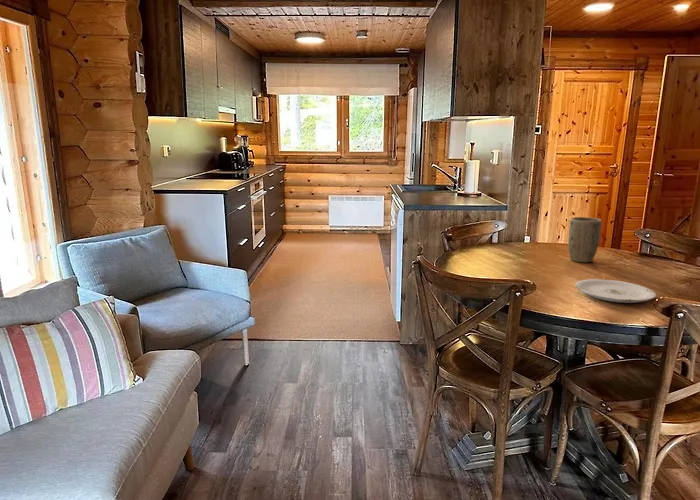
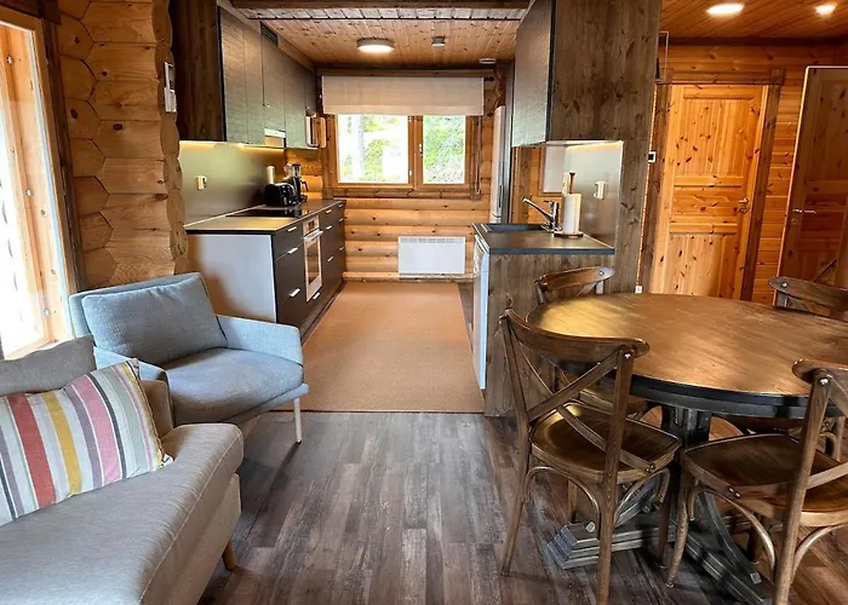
- plate (613, 291)
- plant pot (583, 239)
